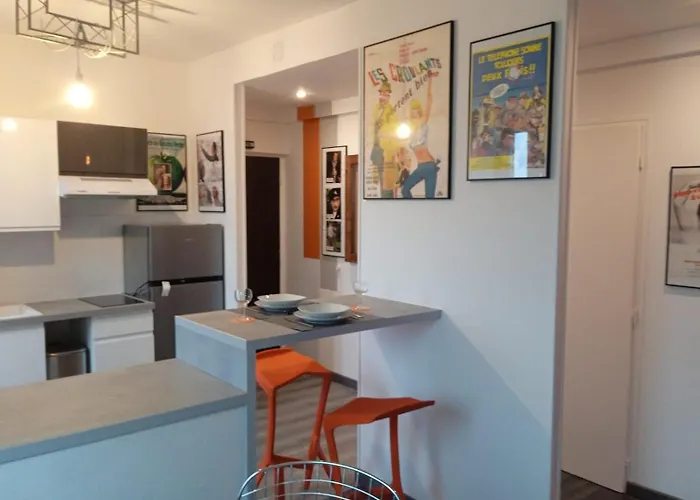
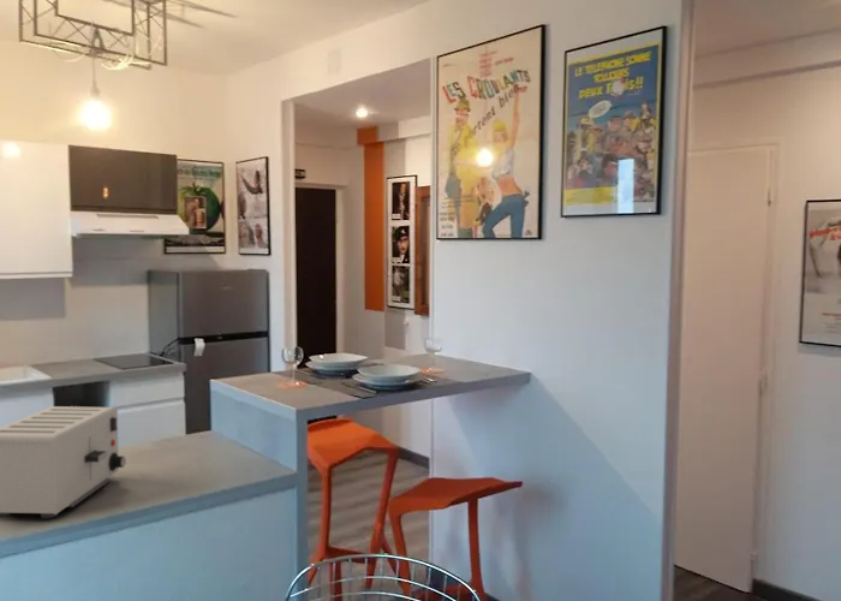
+ toaster (59, 458)
